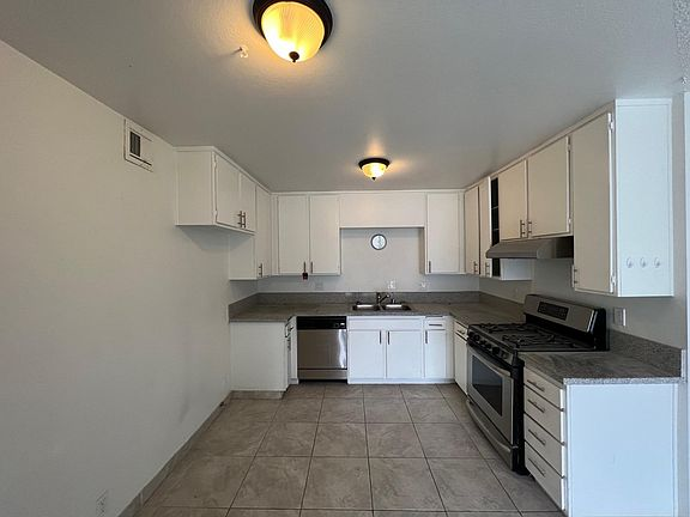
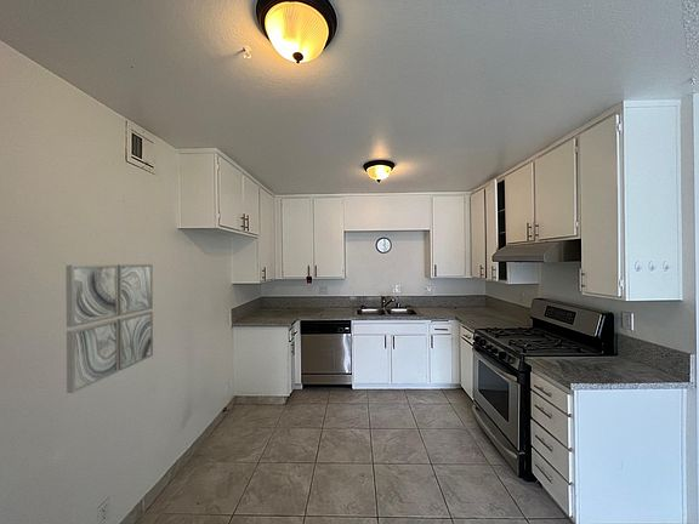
+ wall art (115, 317)
